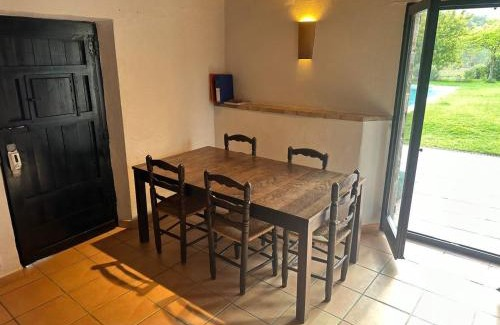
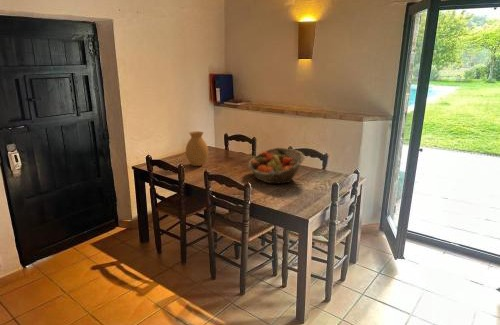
+ vase (196, 149)
+ fruit basket (275, 164)
